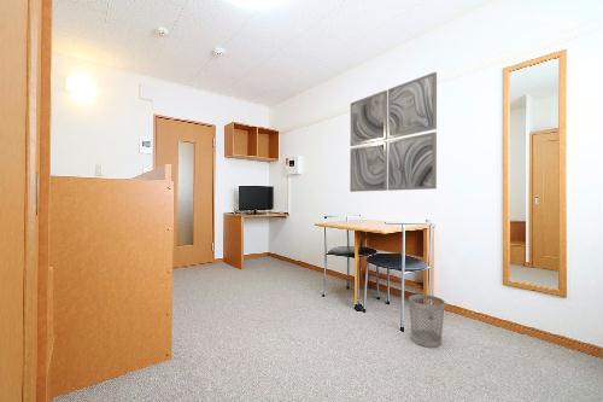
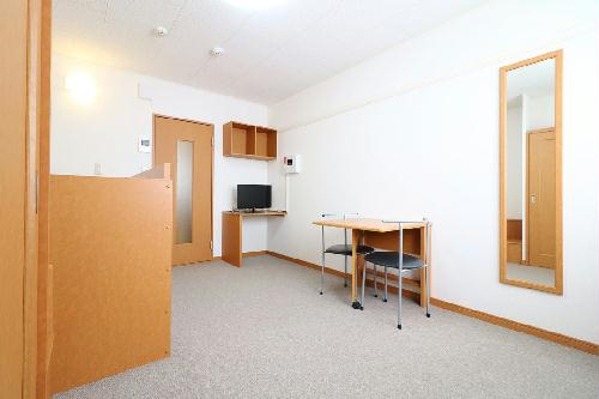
- wall art (388, 141)
- wastebasket (426, 320)
